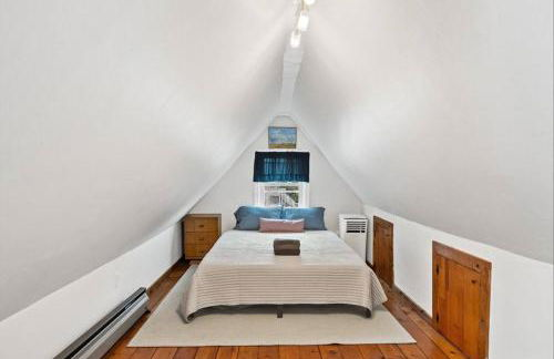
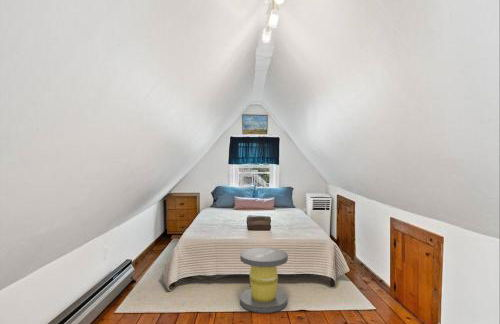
+ stool (263, 277)
